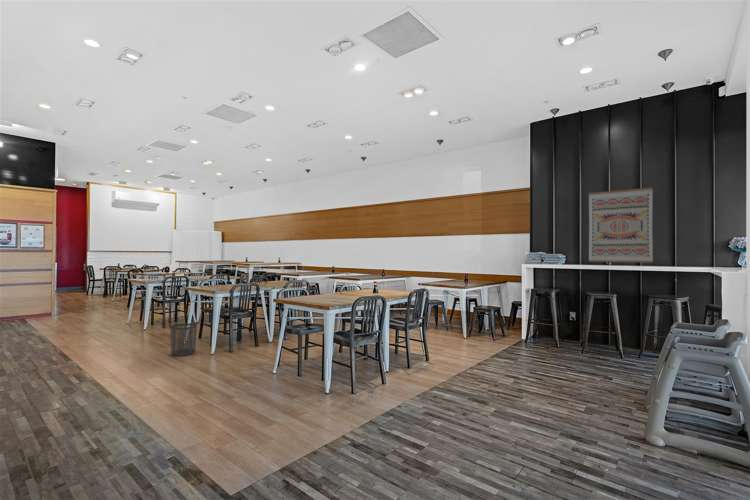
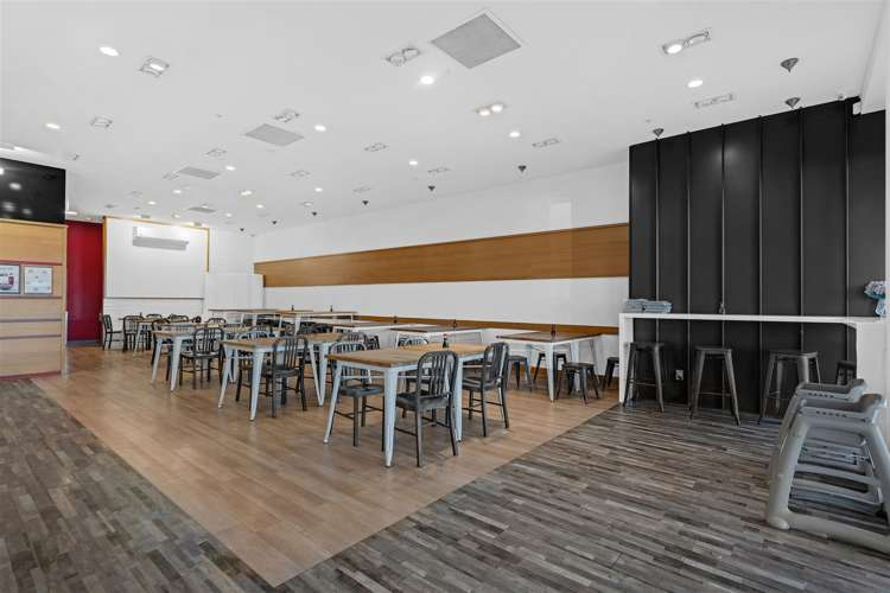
- waste bin (183, 339)
- wall art (619, 226)
